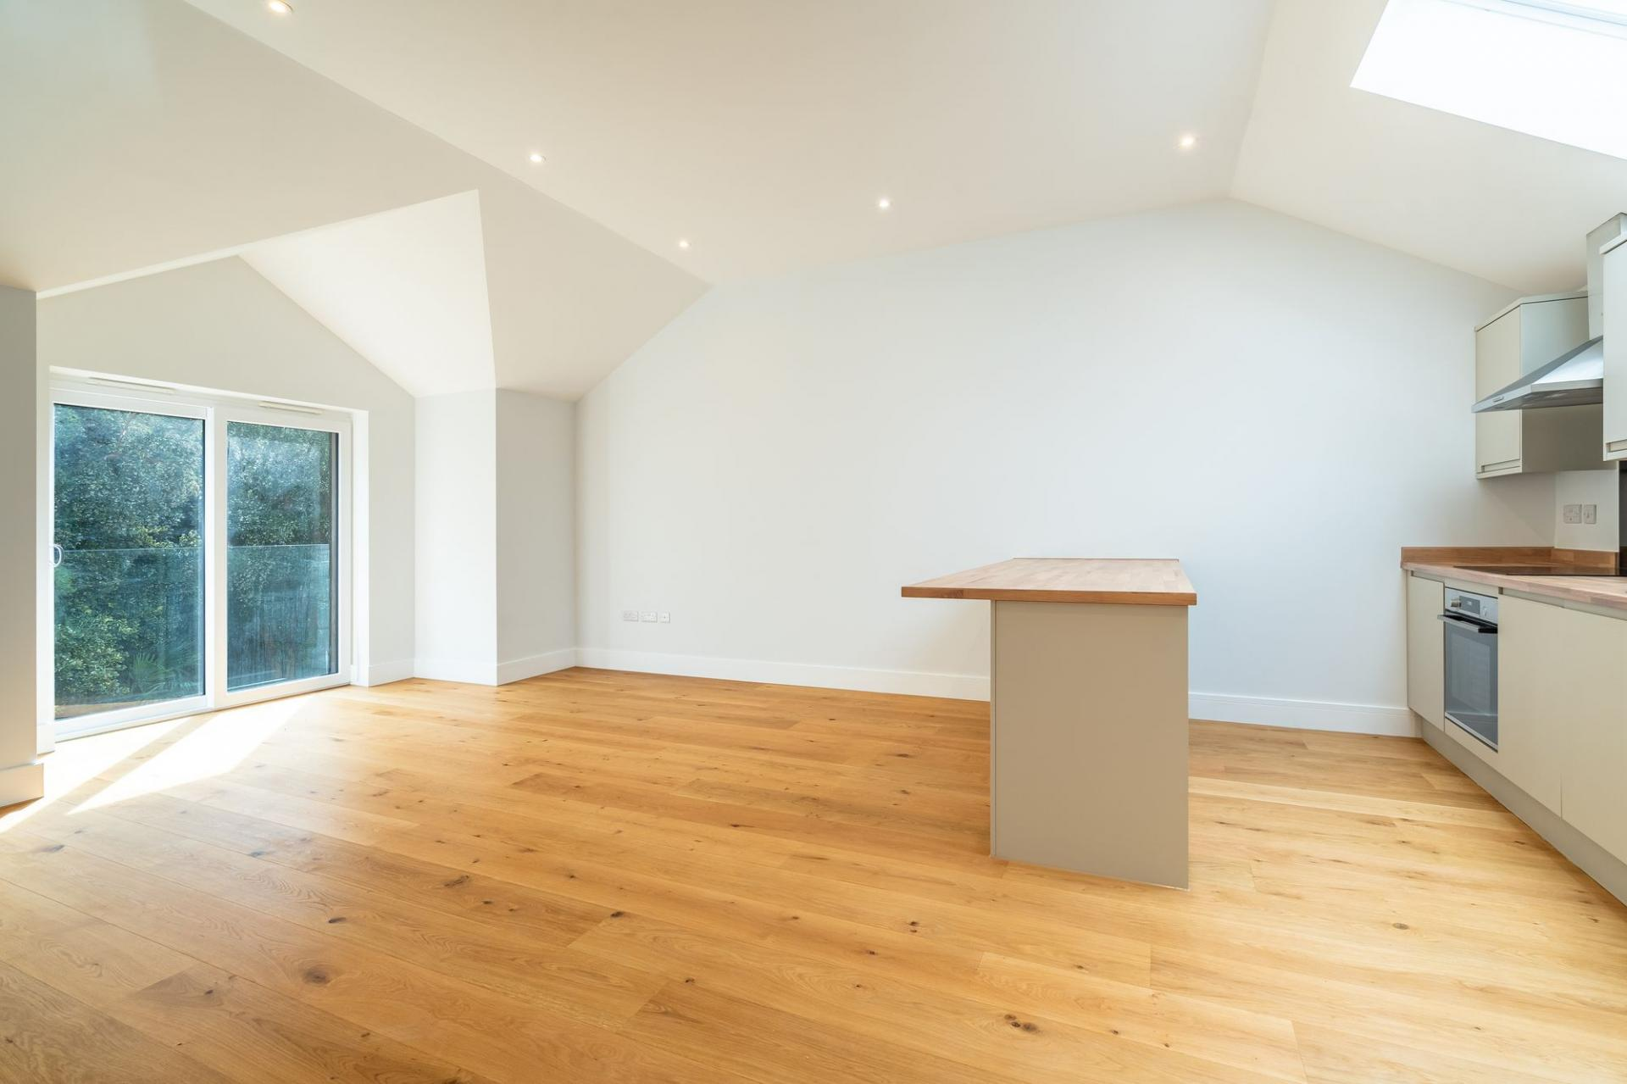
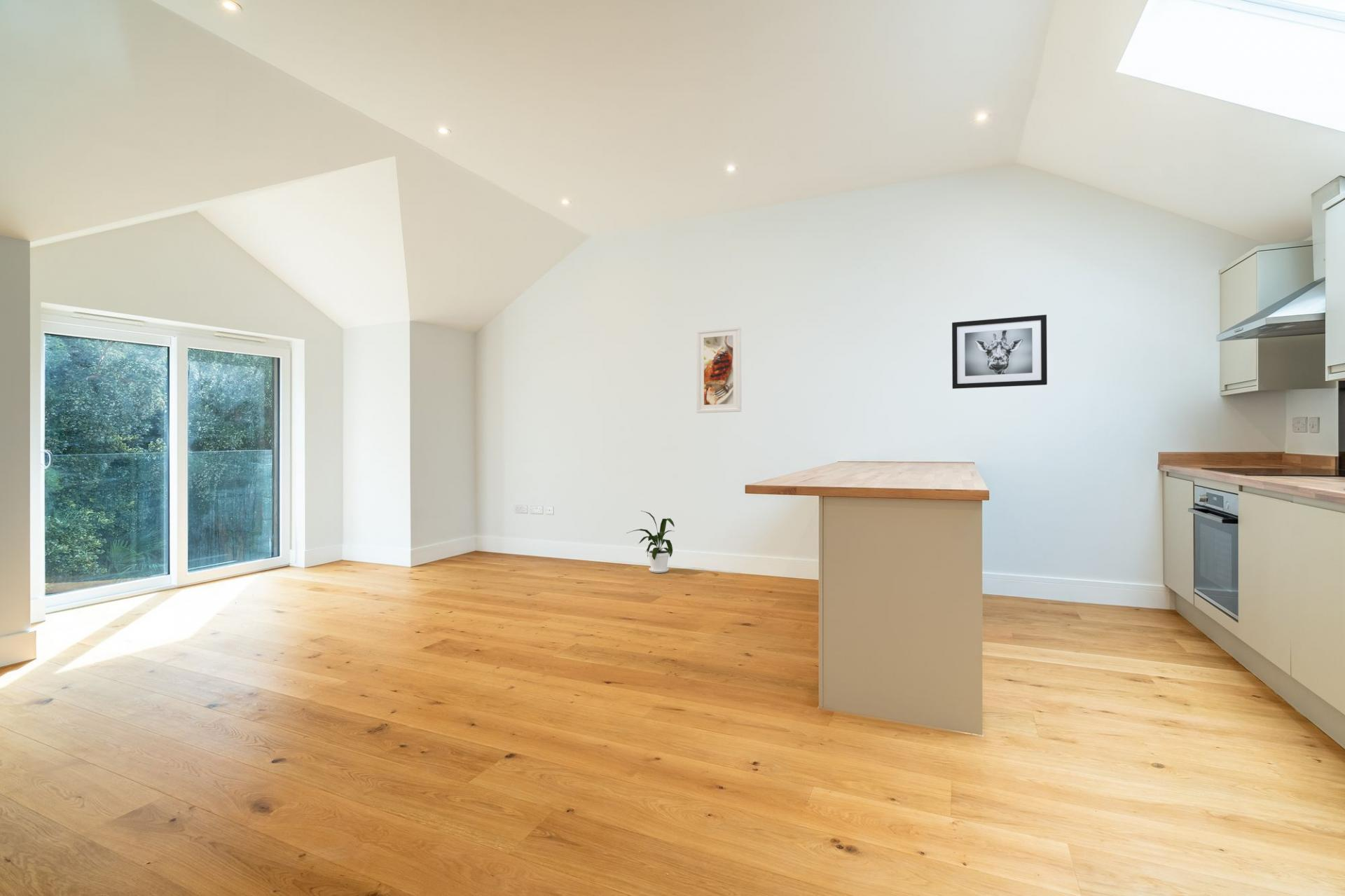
+ wall art (998, 352)
+ house plant (656, 541)
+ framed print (718, 370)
